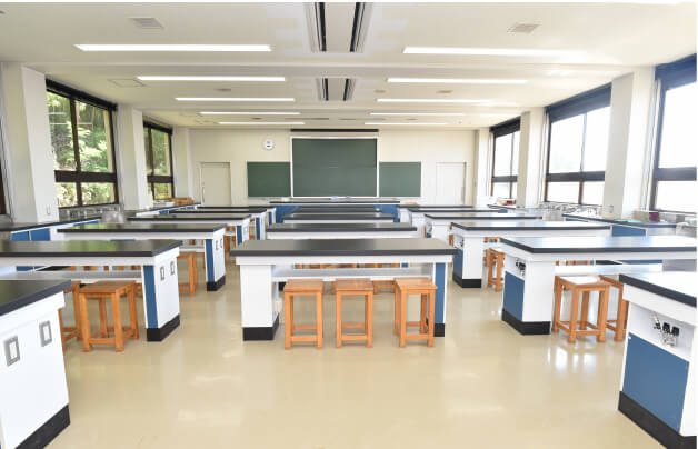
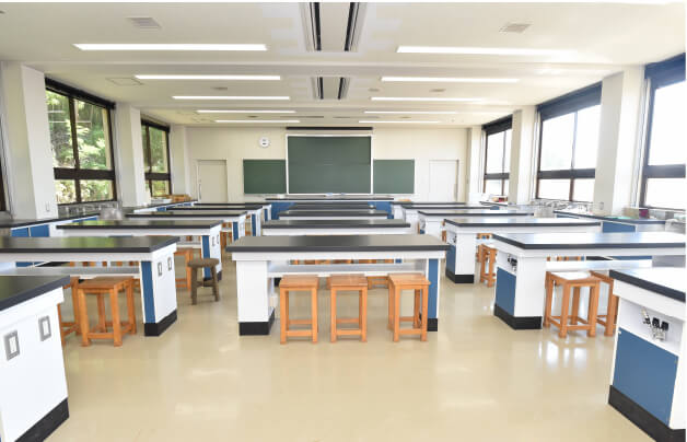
+ stool (205, 281)
